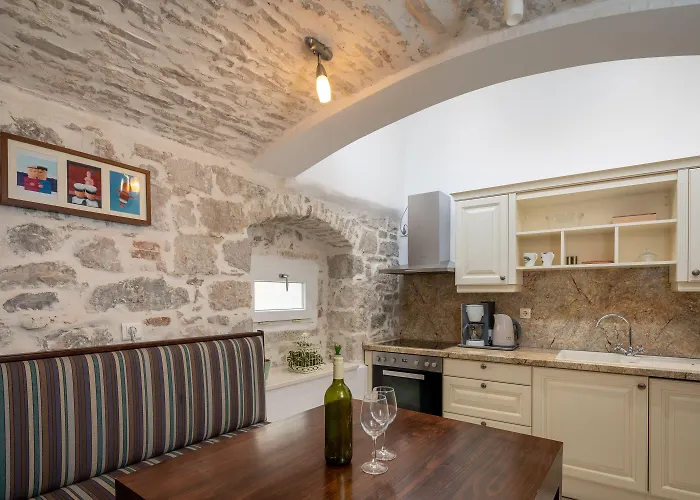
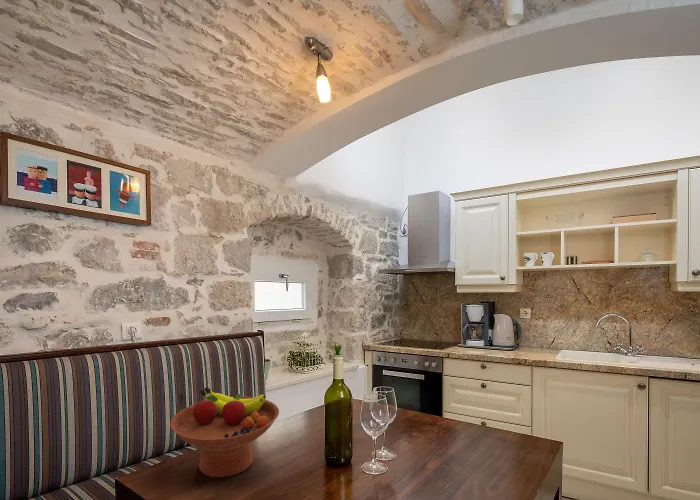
+ fruit bowl (226, 430)
